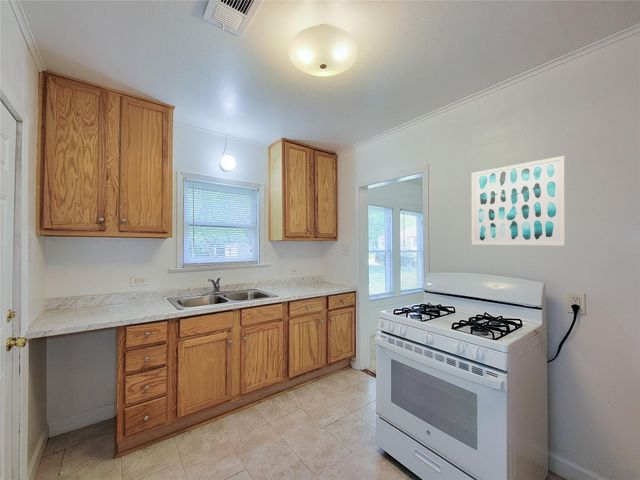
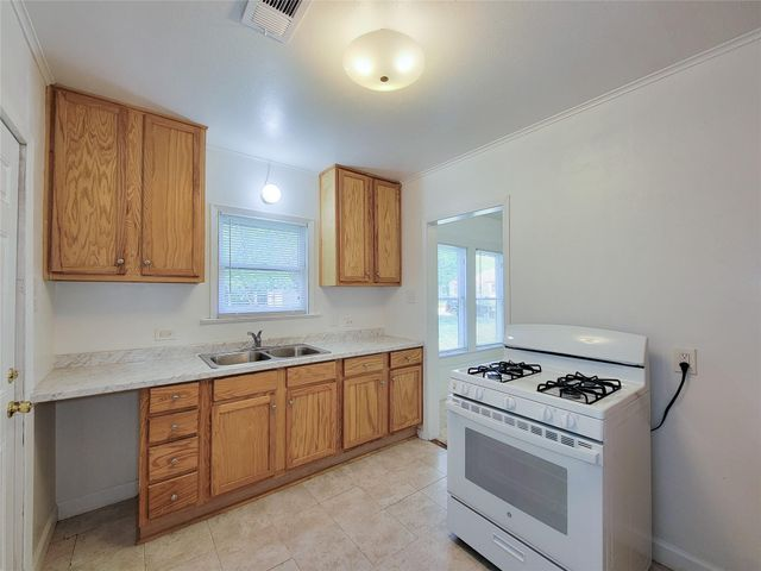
- wall art (513, 205)
